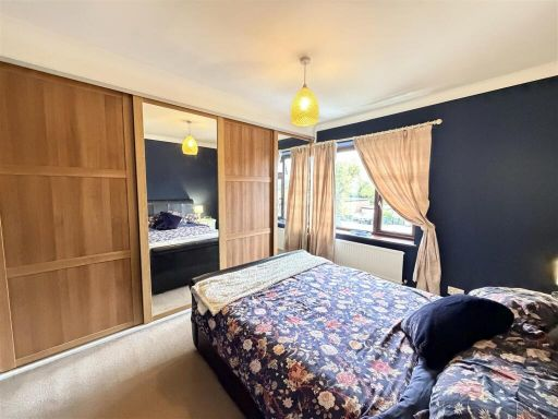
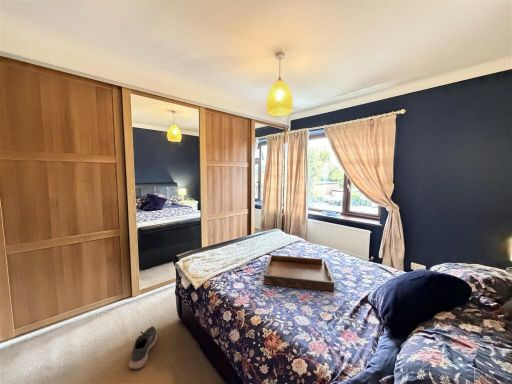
+ shoe (143, 340)
+ serving tray (297, 270)
